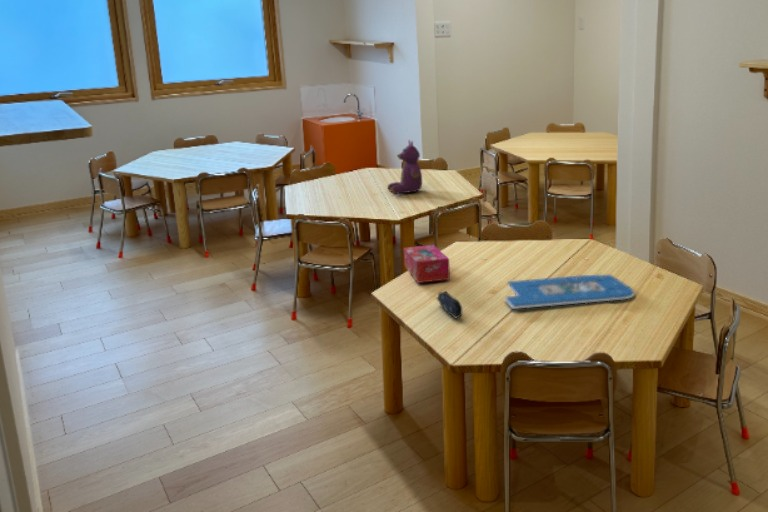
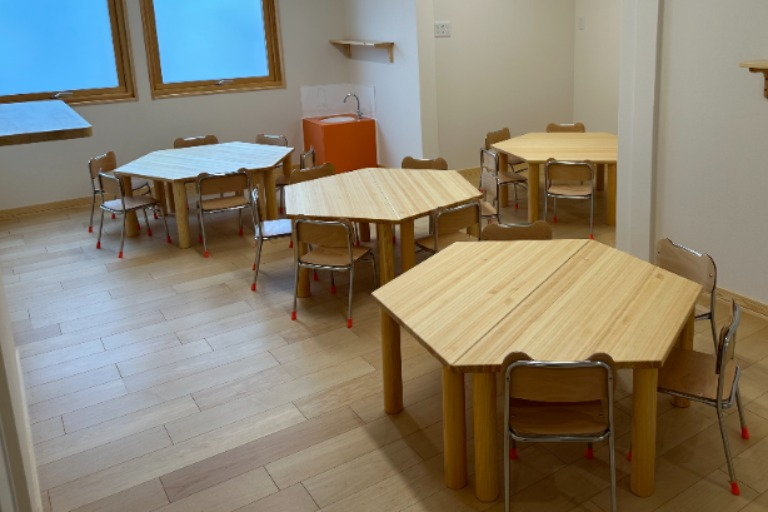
- board game (563, 286)
- teddy bear (404, 166)
- tissue box (426, 263)
- pencil case (450, 304)
